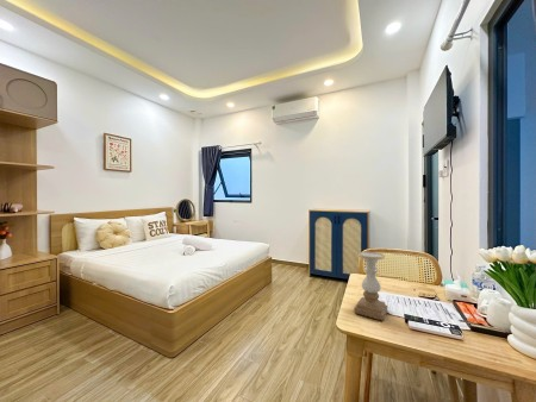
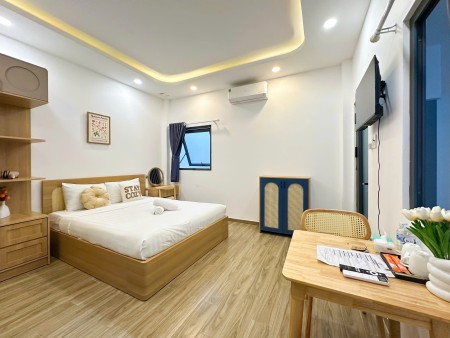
- candle holder (370, 282)
